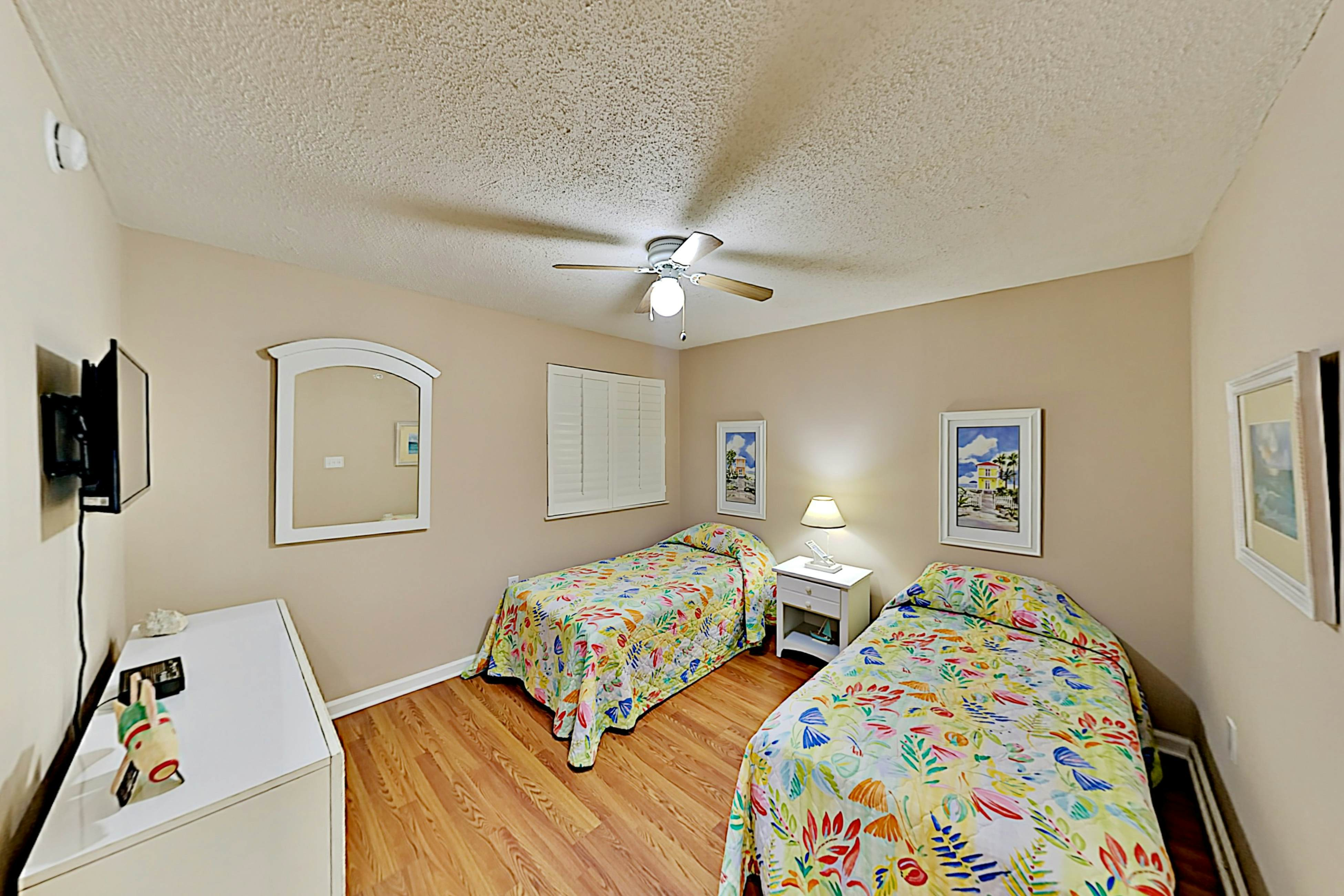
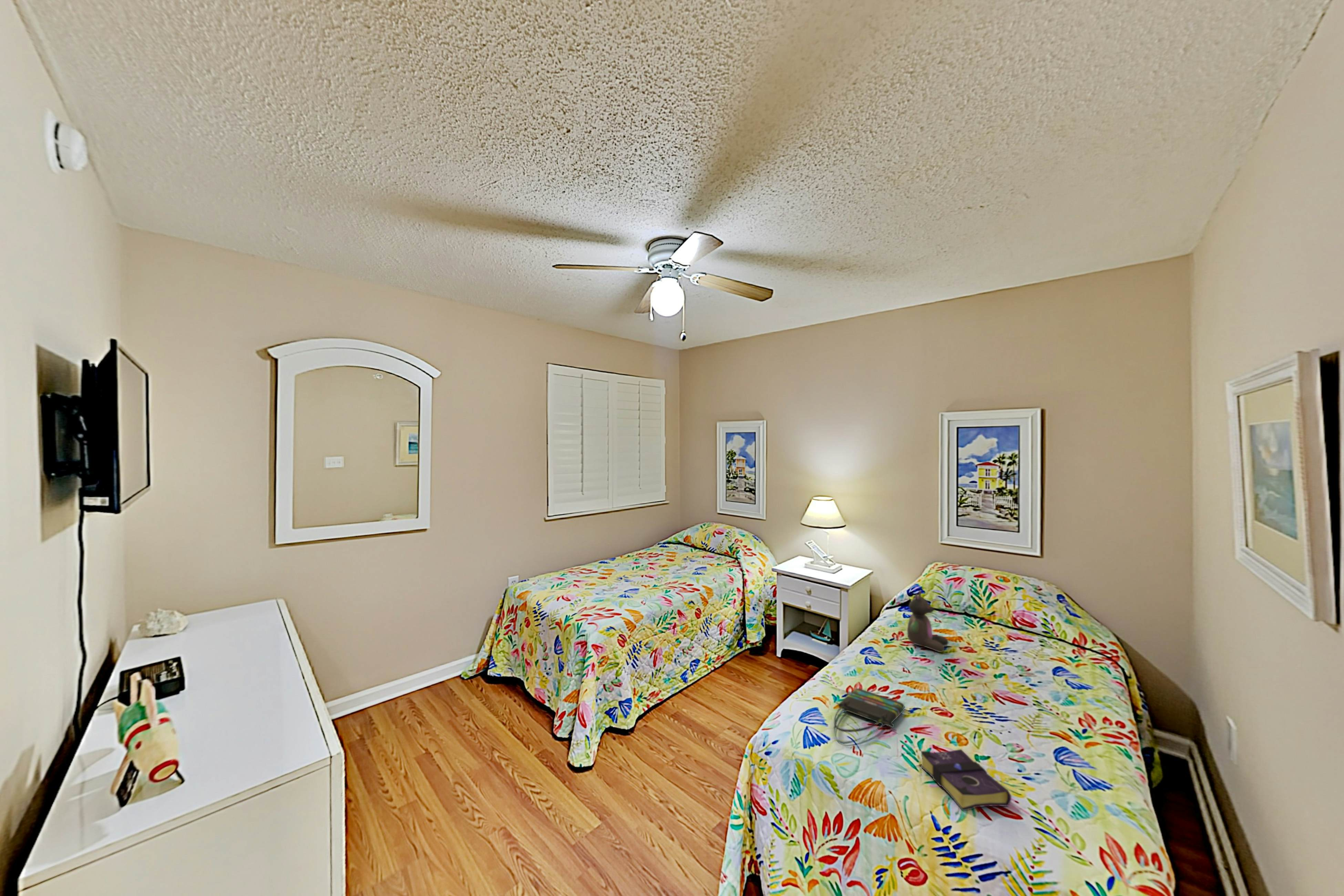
+ tote bag (862, 715)
+ stuffed bear (927, 619)
+ book (964, 777)
